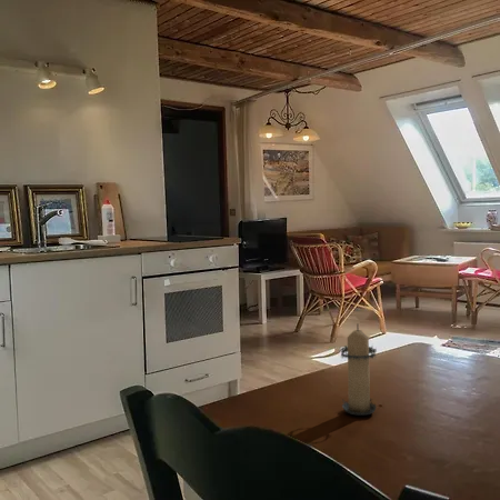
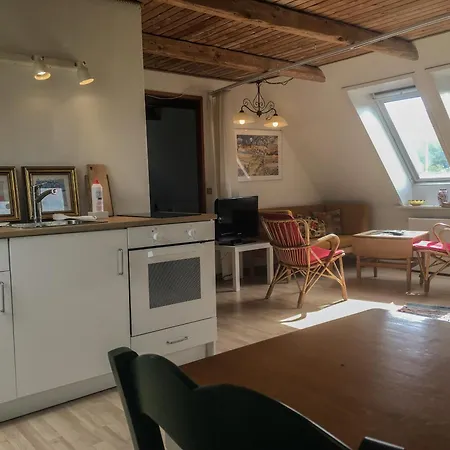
- candle (358, 368)
